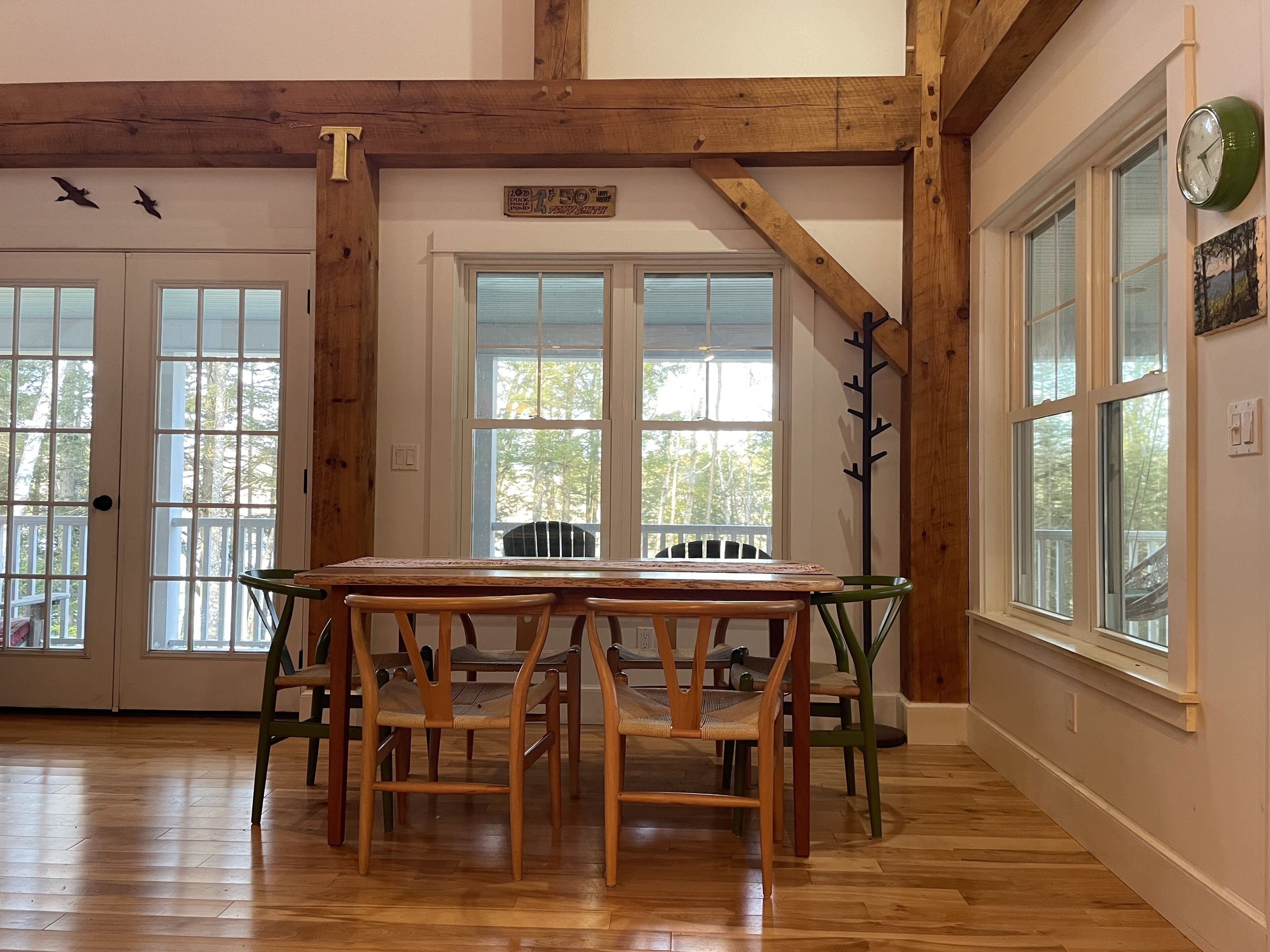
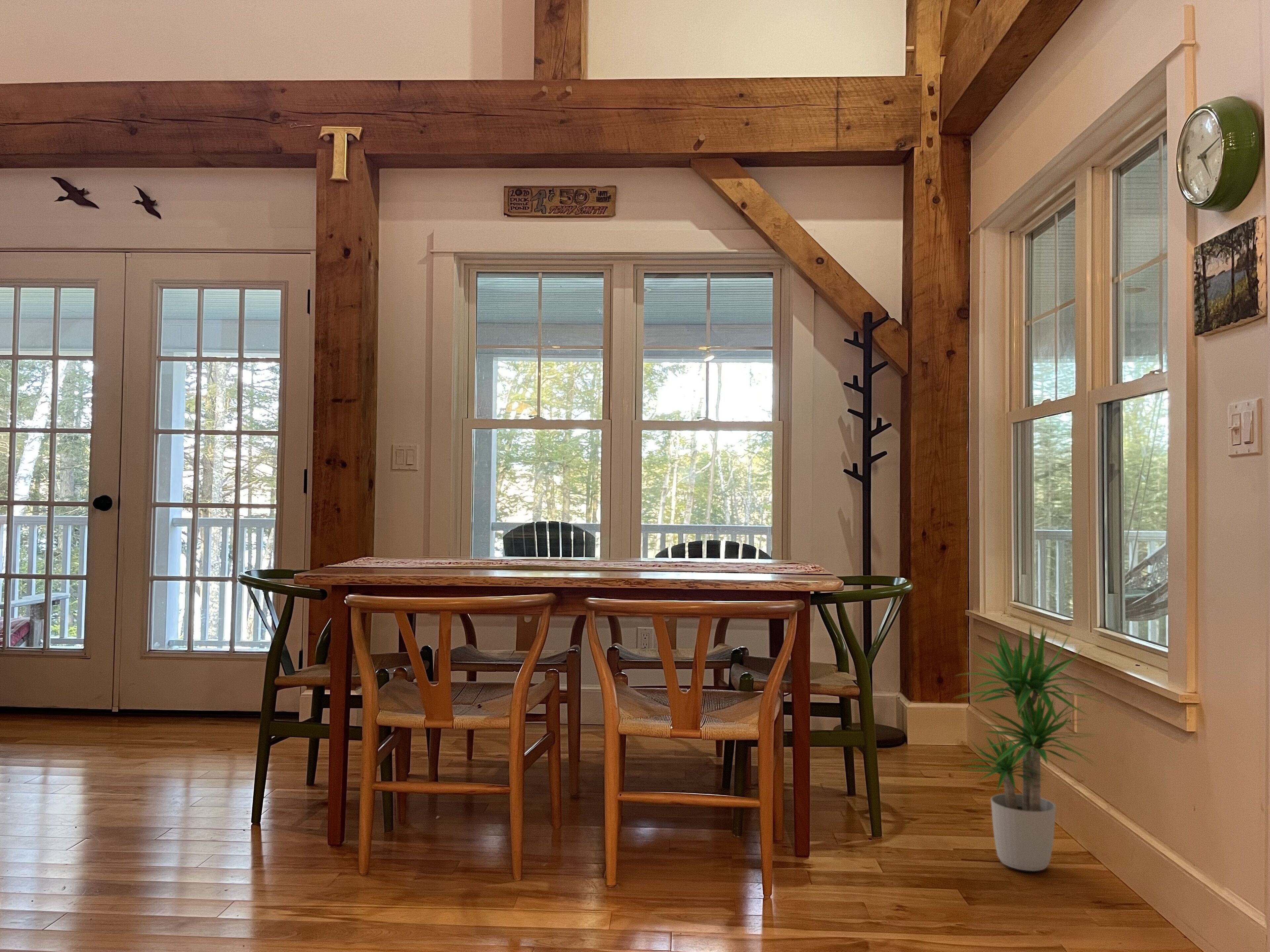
+ potted plant (1032, 744)
